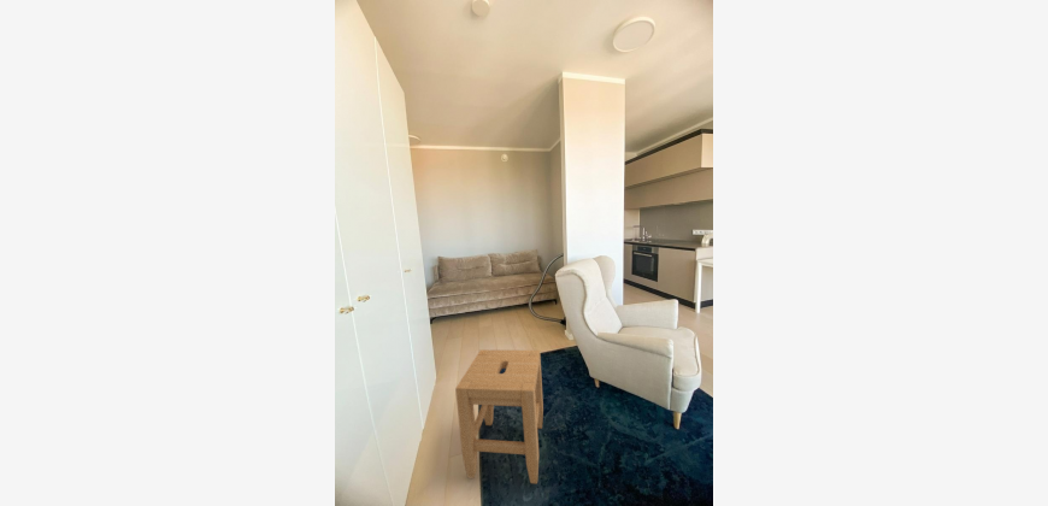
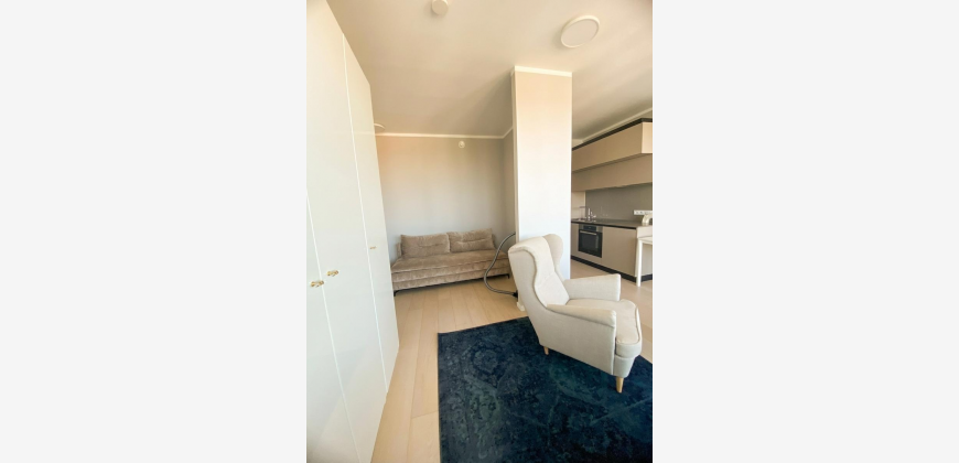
- stool (505, 405)
